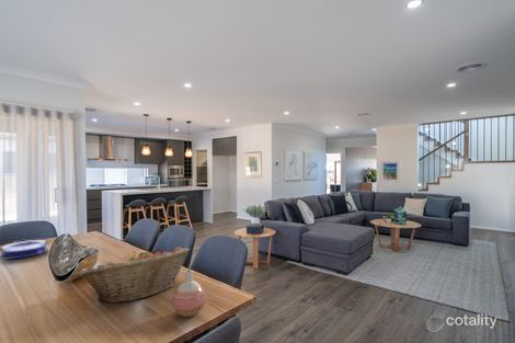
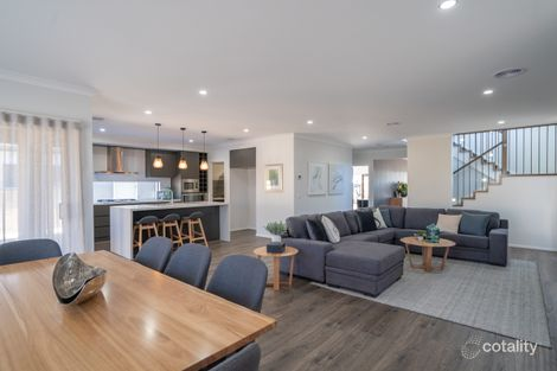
- plate (24, 249)
- vase (188, 291)
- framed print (389, 171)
- fruit basket (139, 268)
